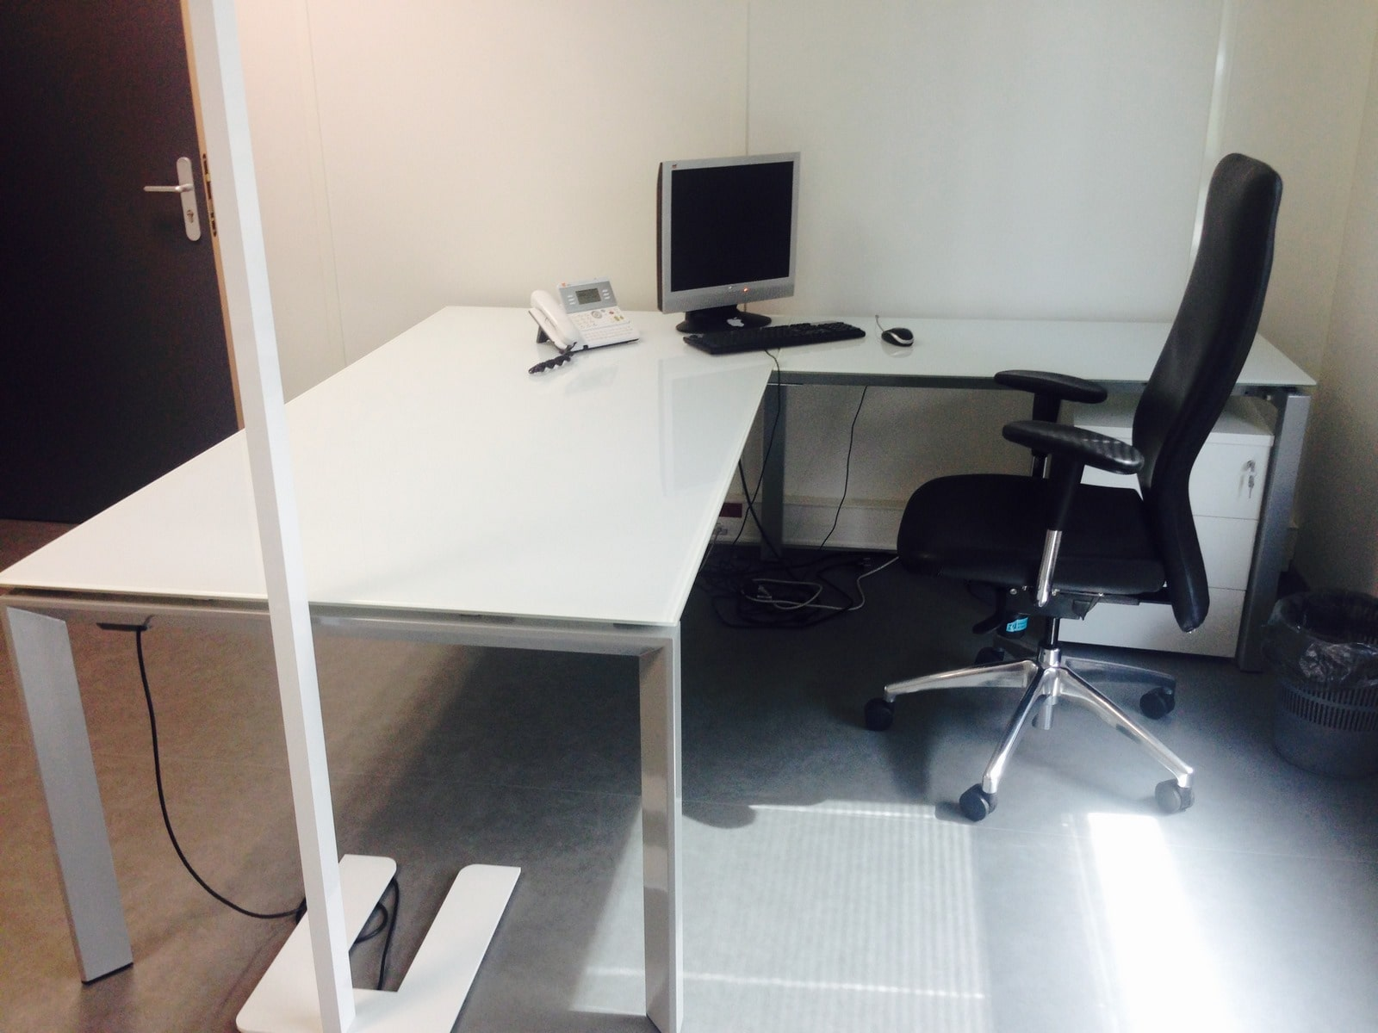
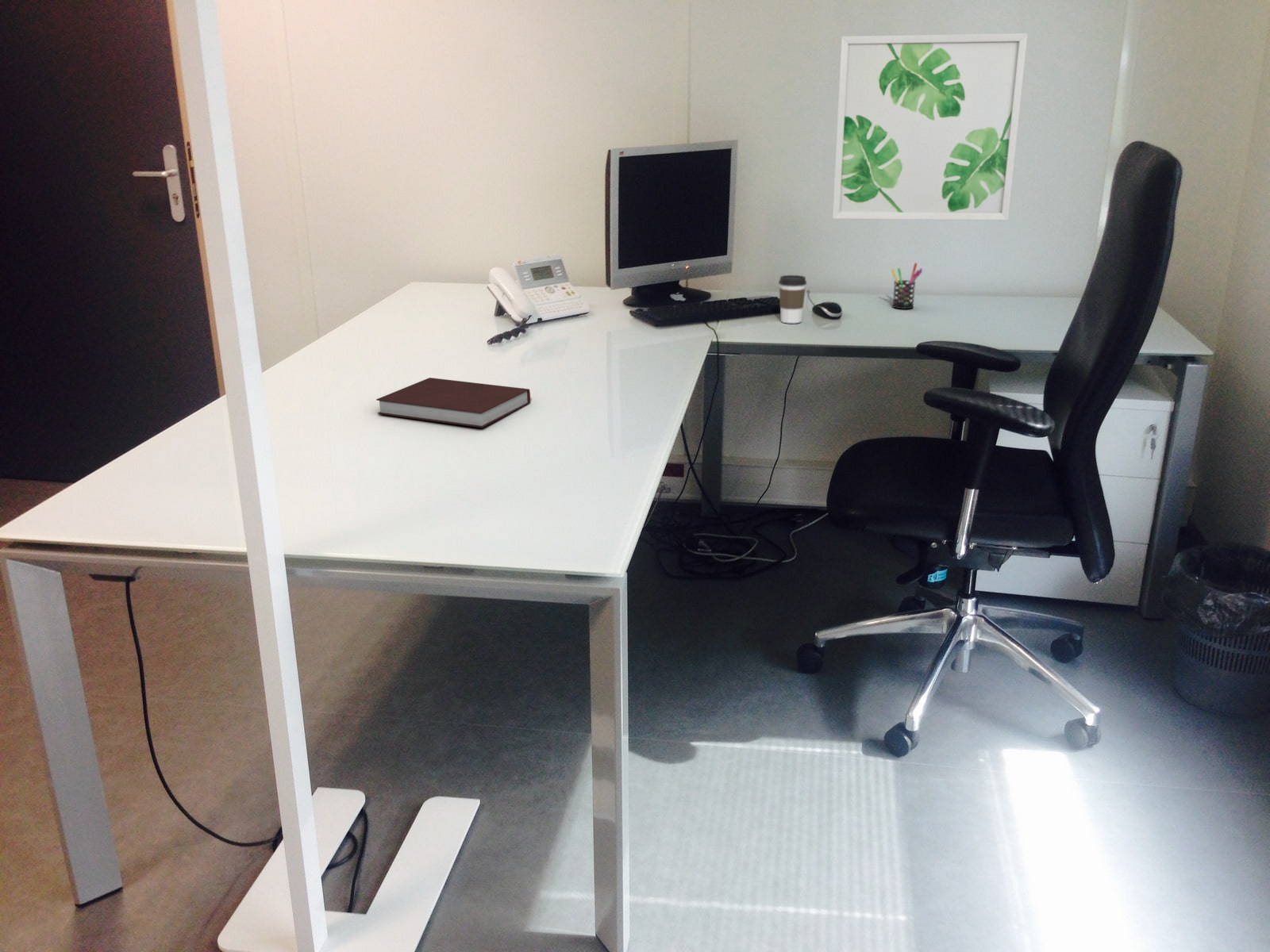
+ coffee cup (791, 299)
+ notebook (454, 401)
+ pen holder (904, 285)
+ wall art (926, 129)
